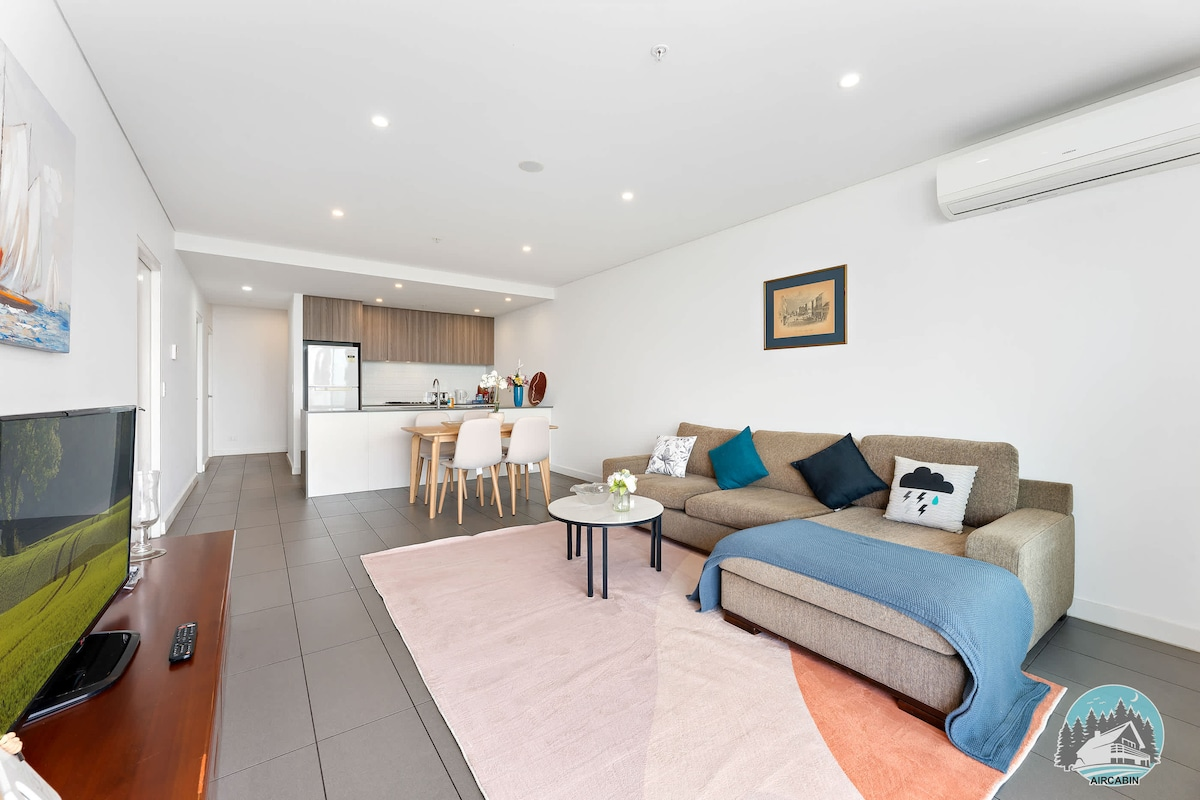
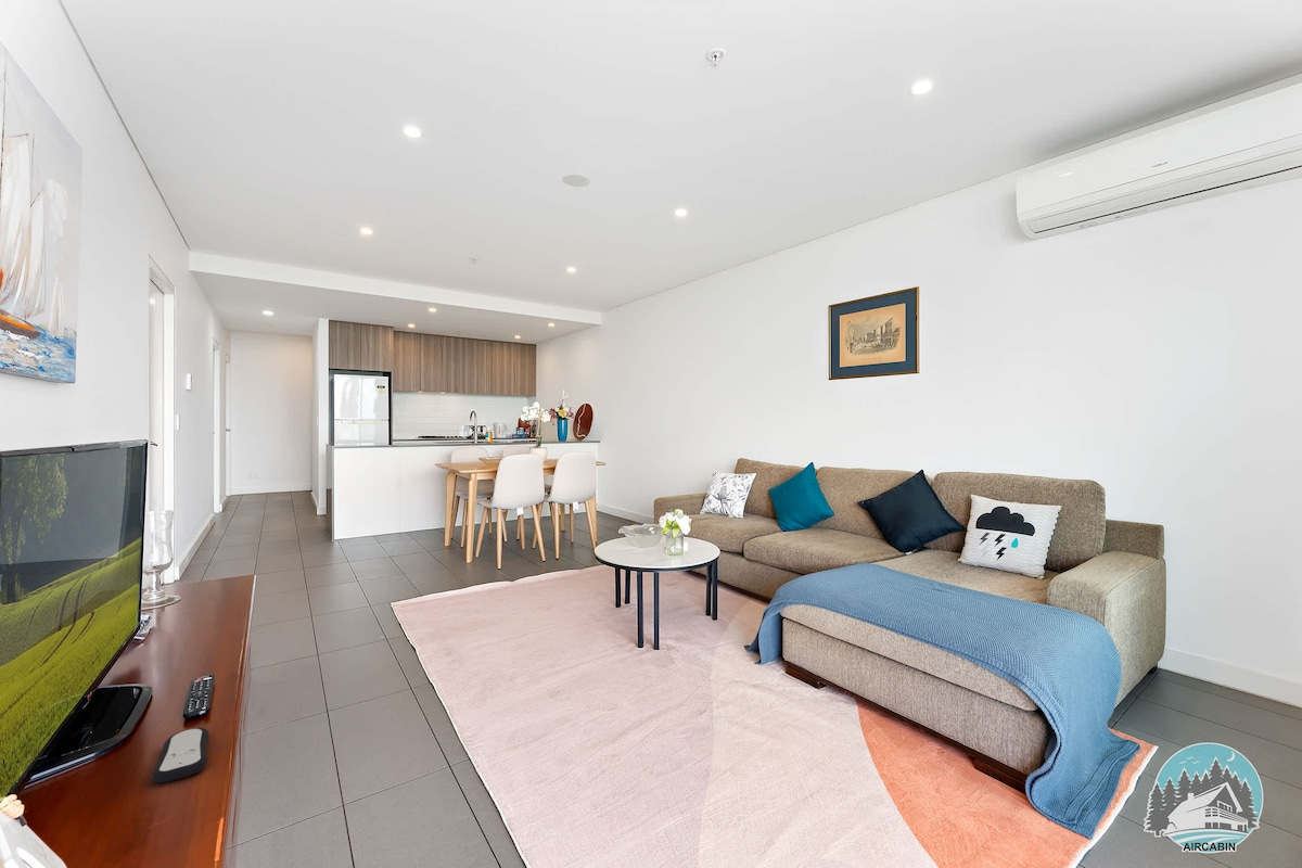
+ remote control (183, 752)
